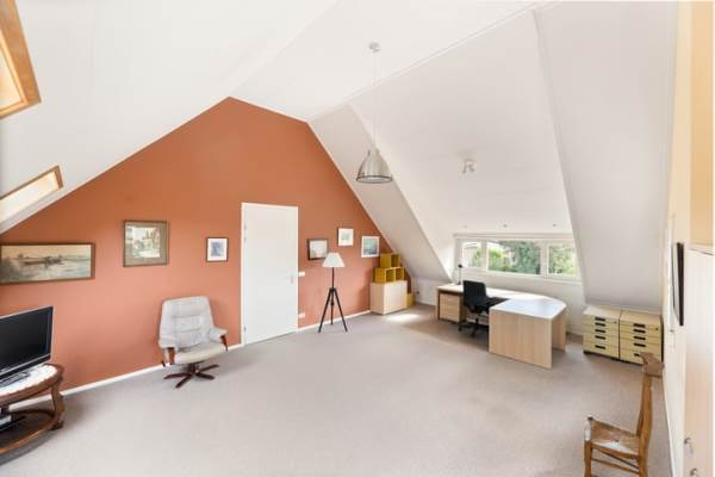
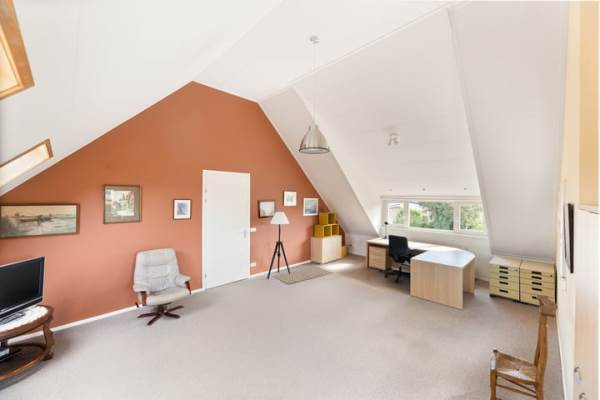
+ rug (303, 274)
